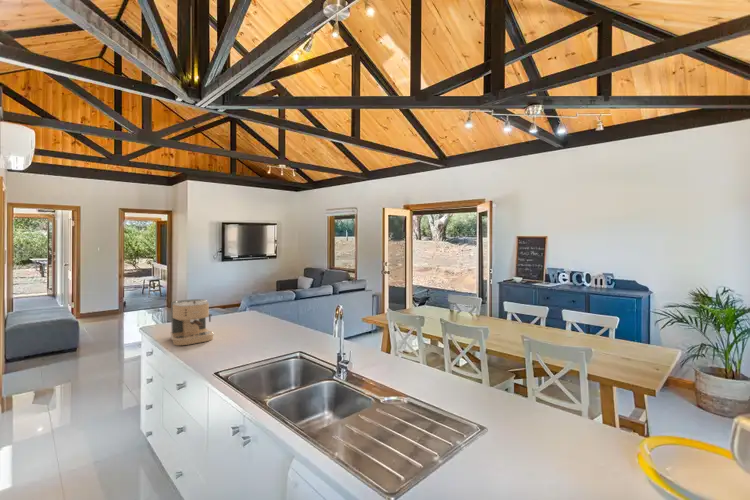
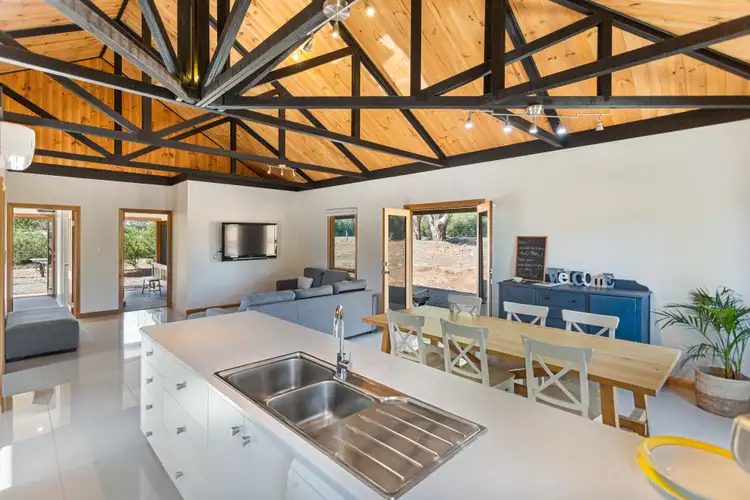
- coffee maker (192, 320)
